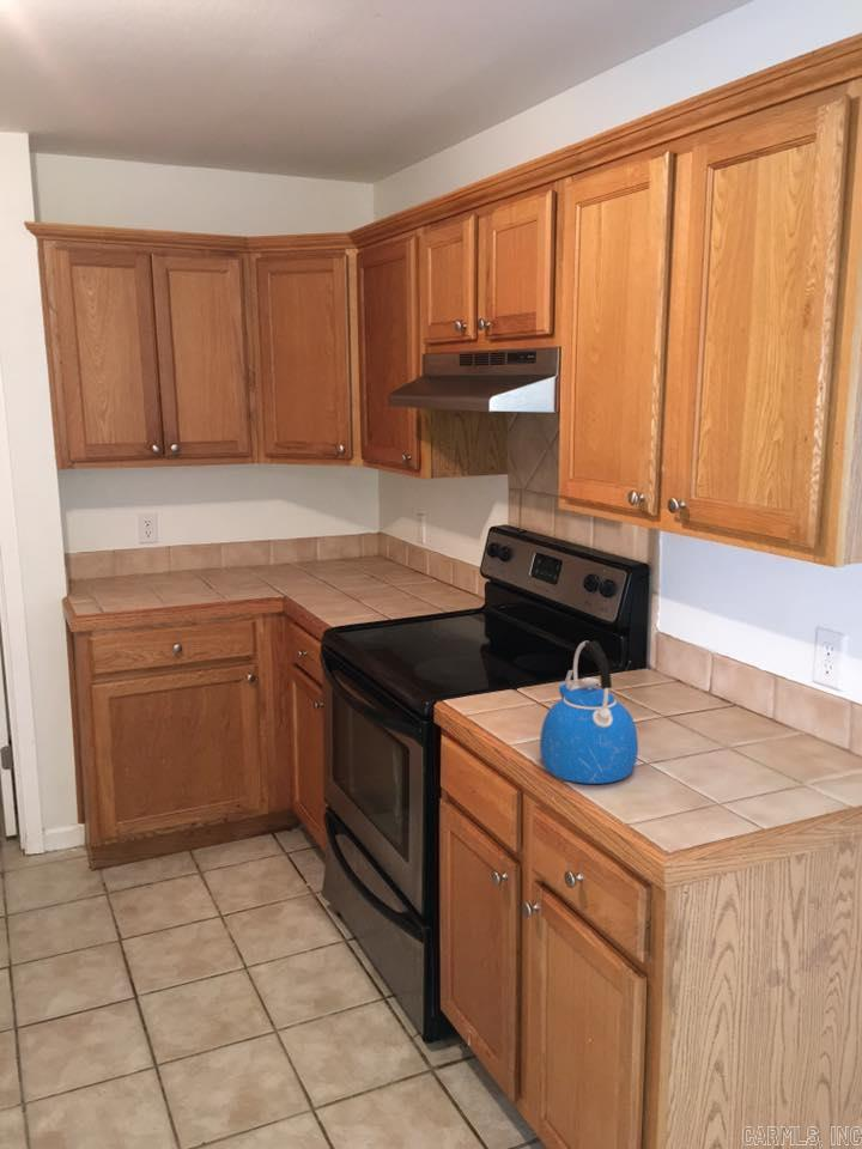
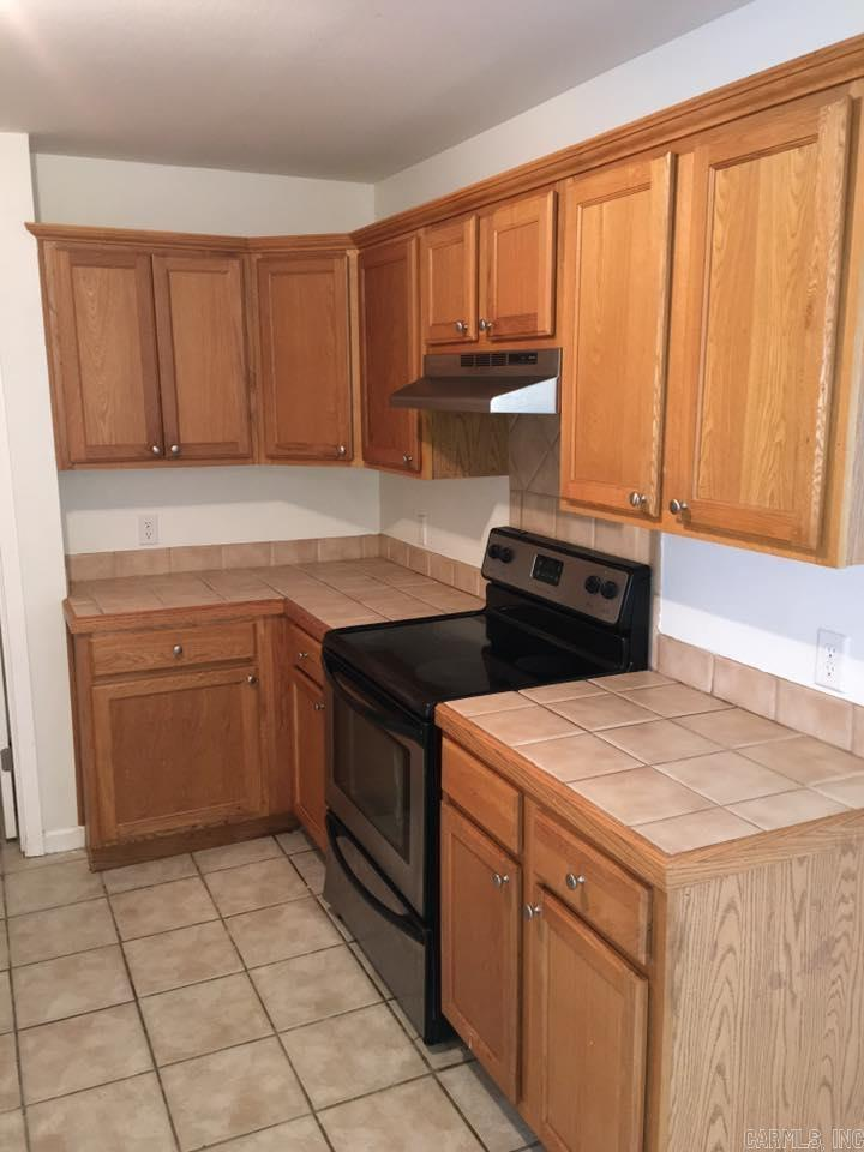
- kettle (584, 700)
